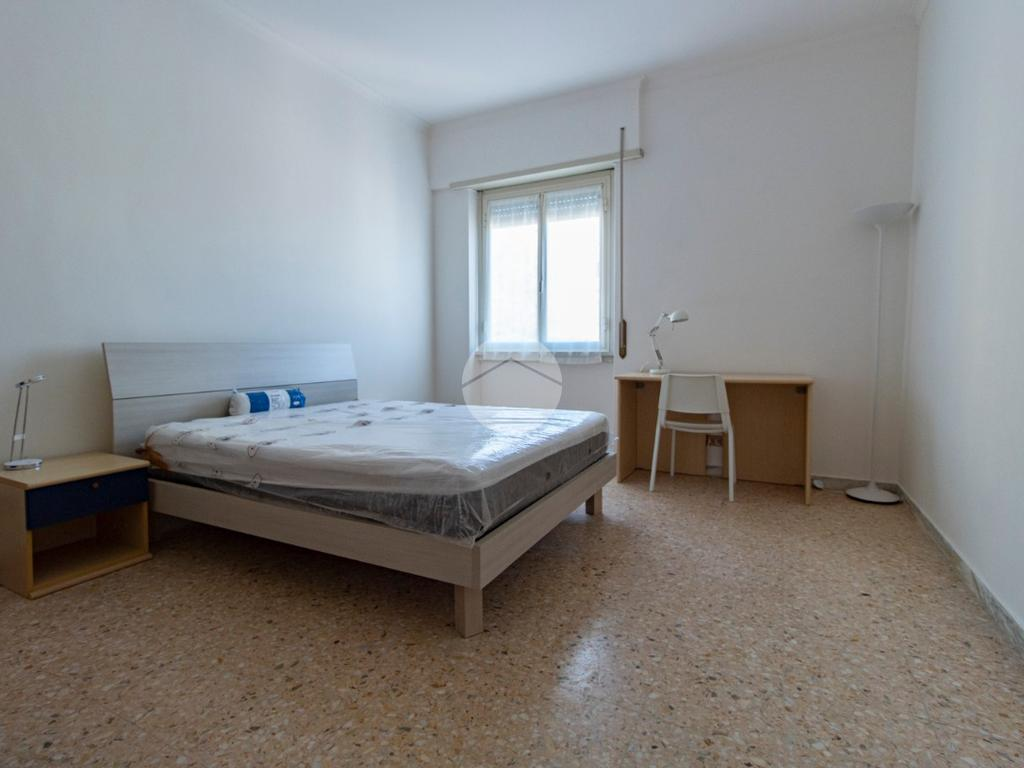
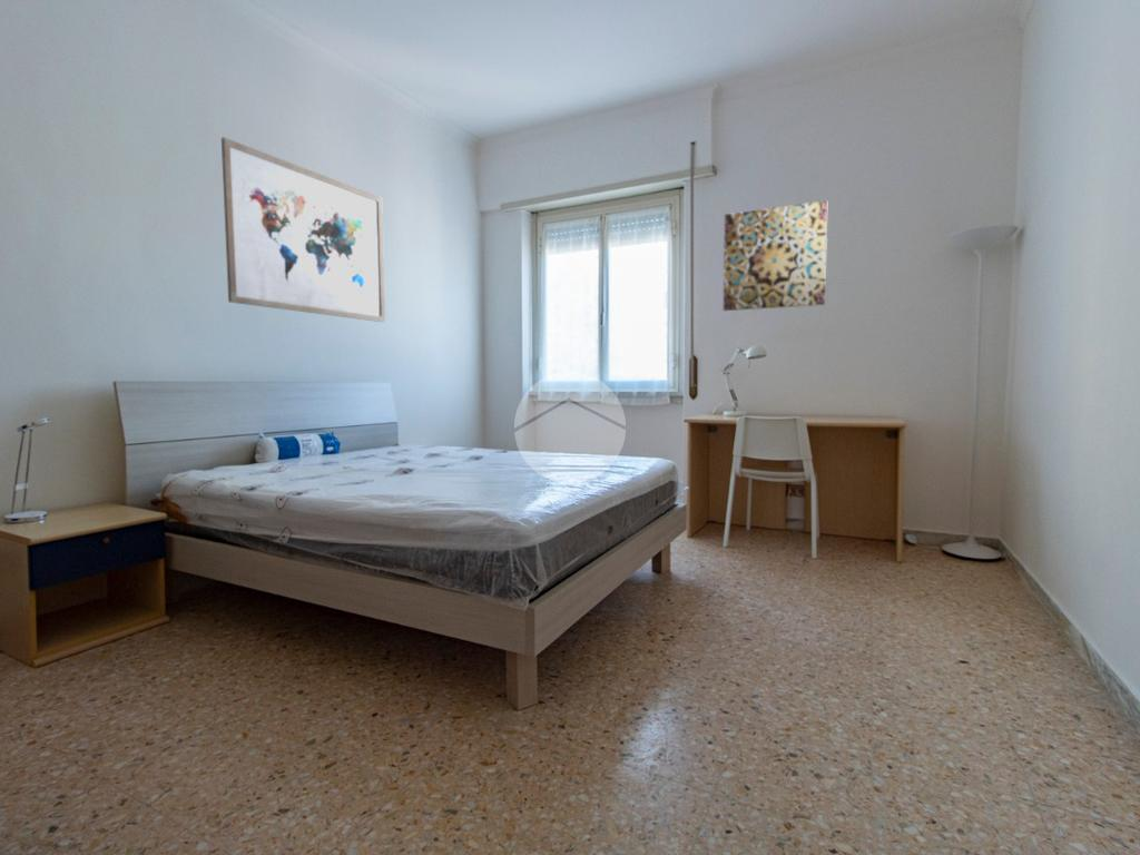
+ wall art (315, 243)
+ wall art (773, 258)
